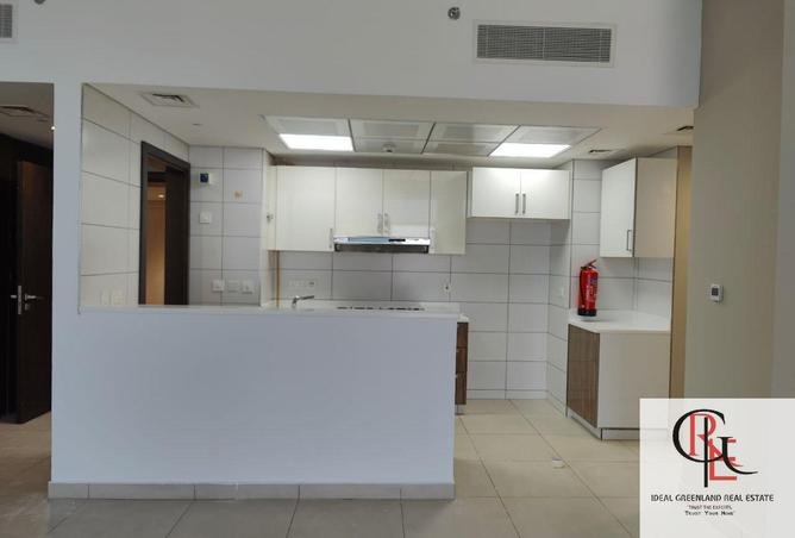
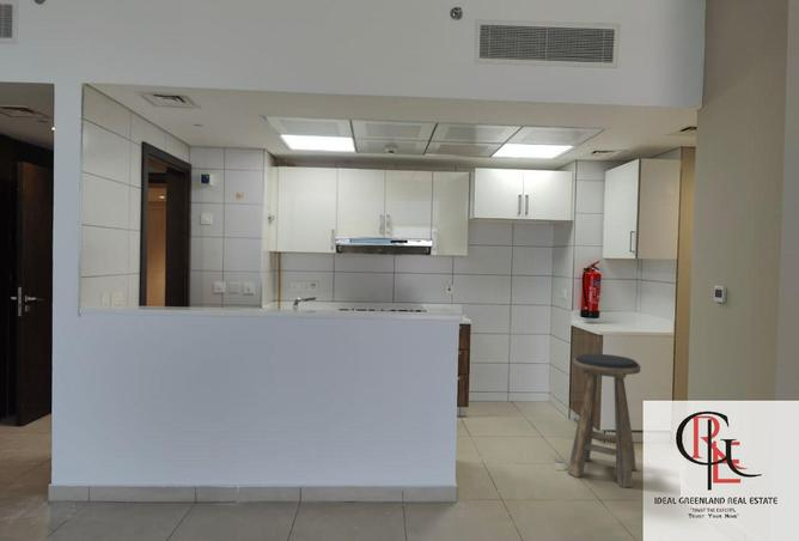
+ stool (593, 414)
